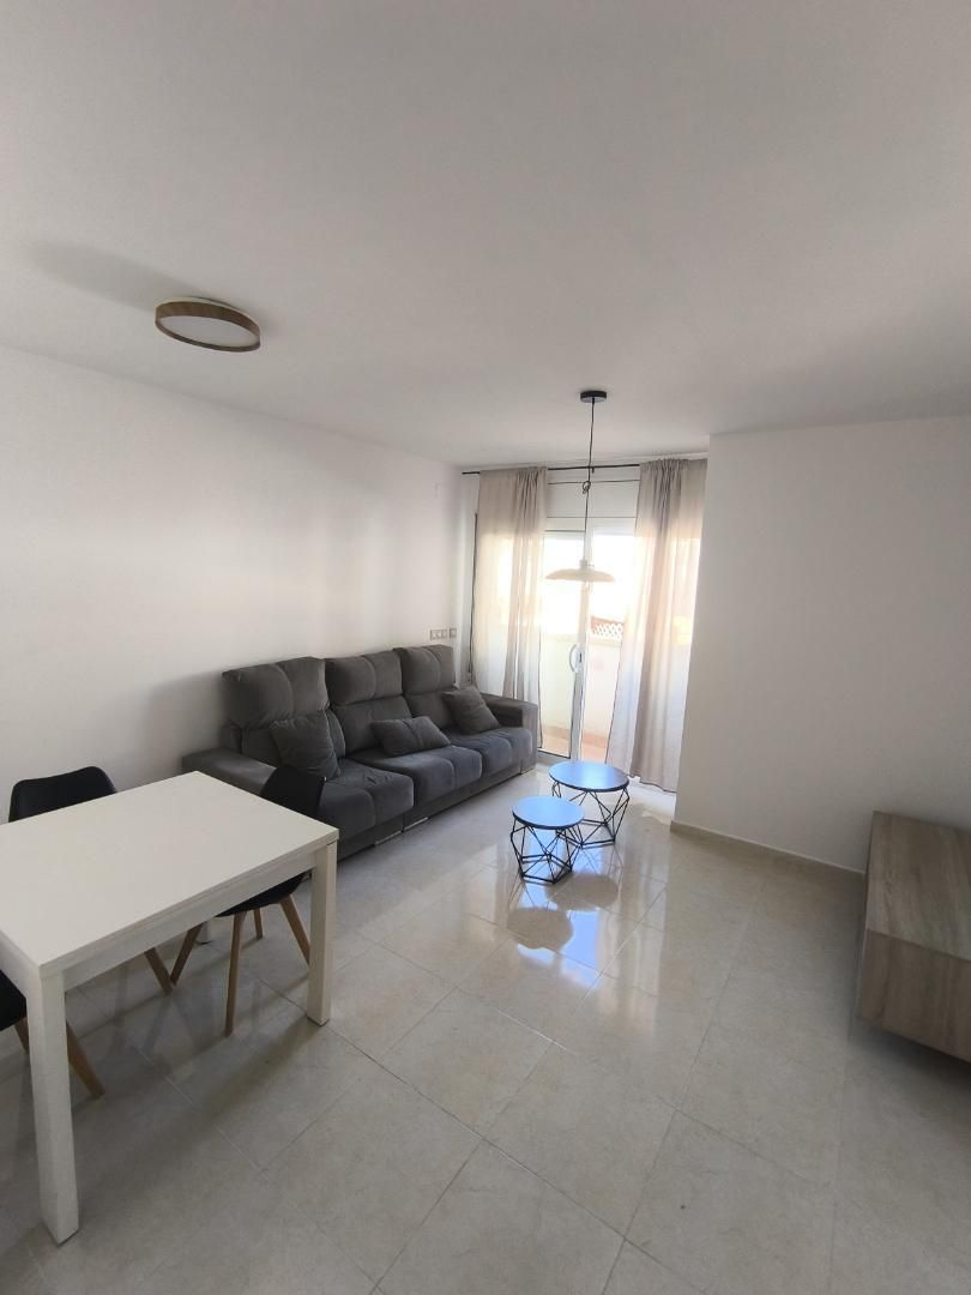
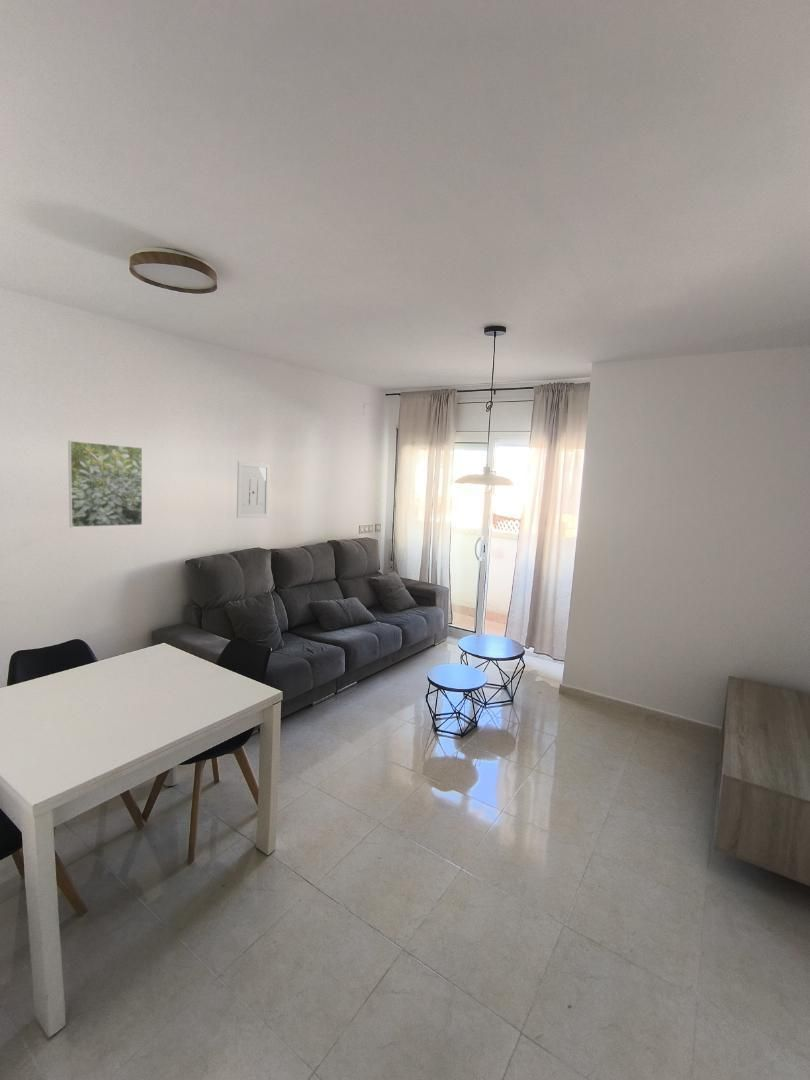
+ wall art (253, 490)
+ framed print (107, 485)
